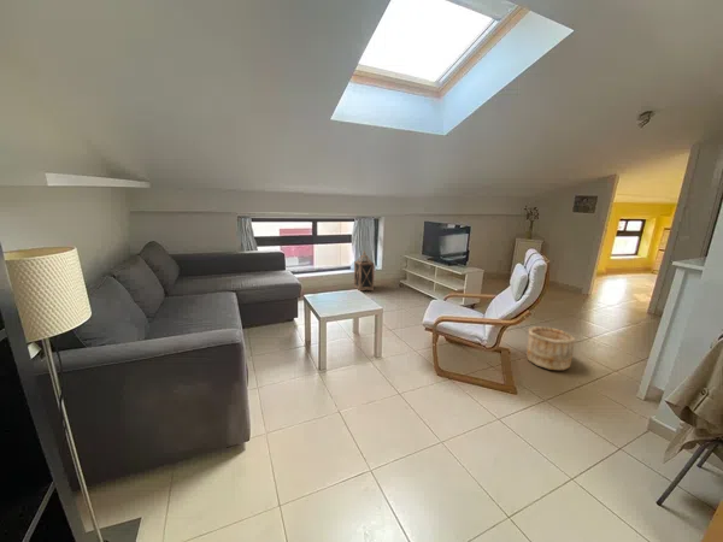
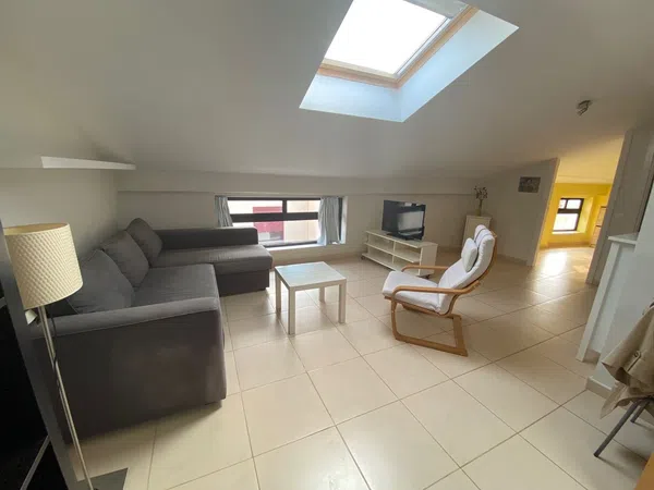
- lantern (364, 270)
- wooden bucket (548, 347)
